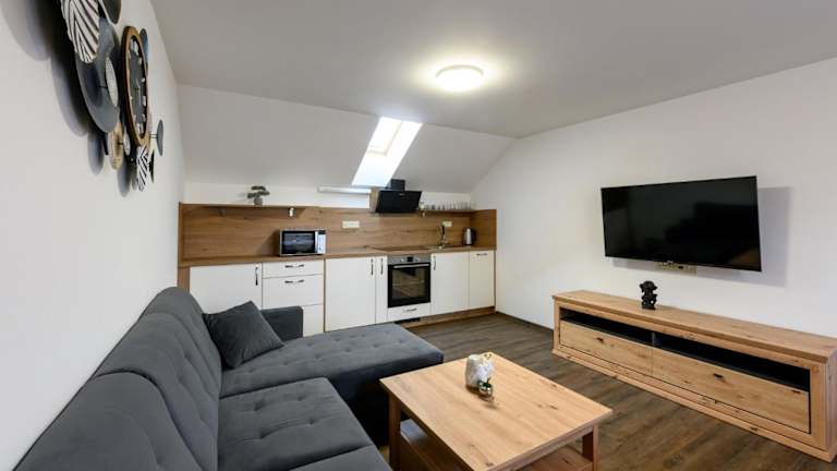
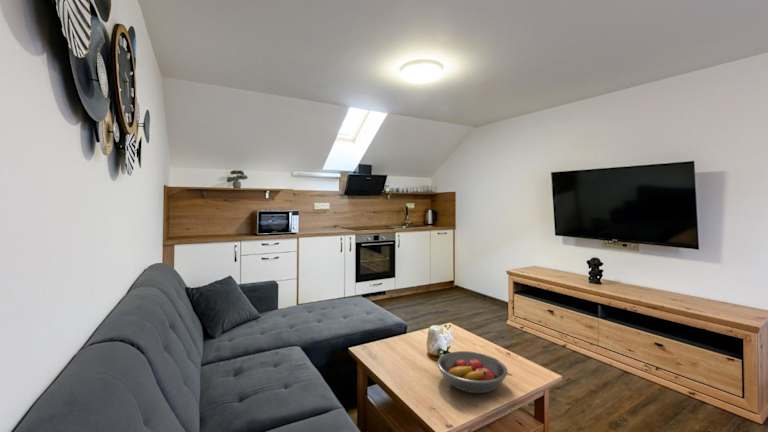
+ fruit bowl (471, 372)
